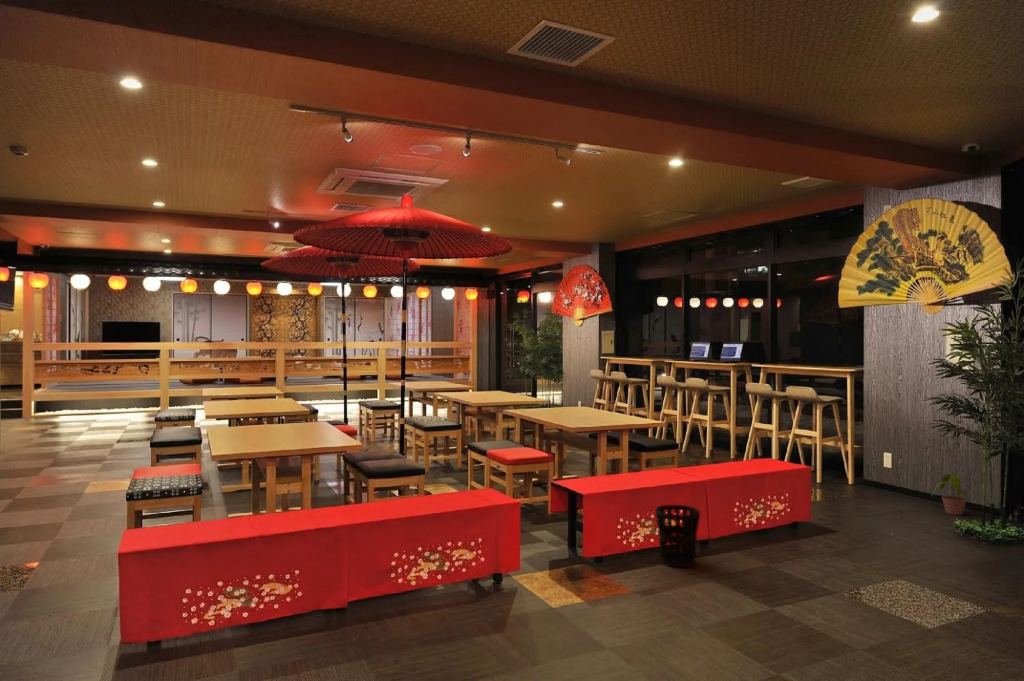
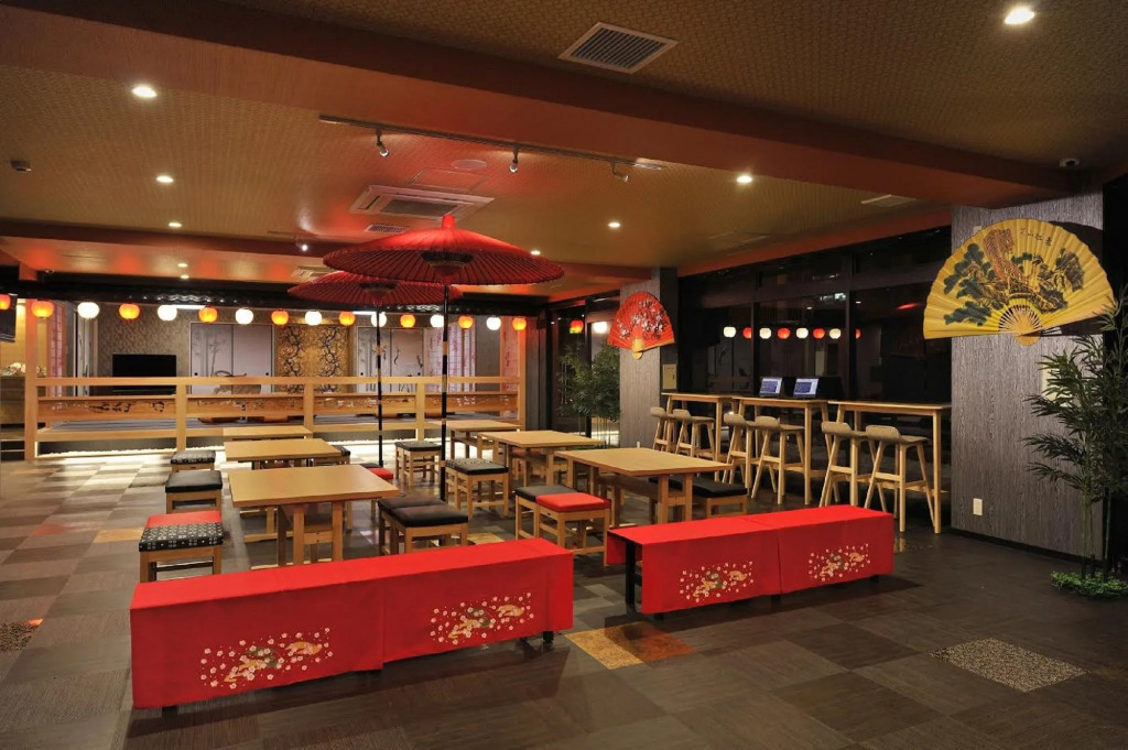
- potted plant (952, 492)
- wastebasket (677, 535)
